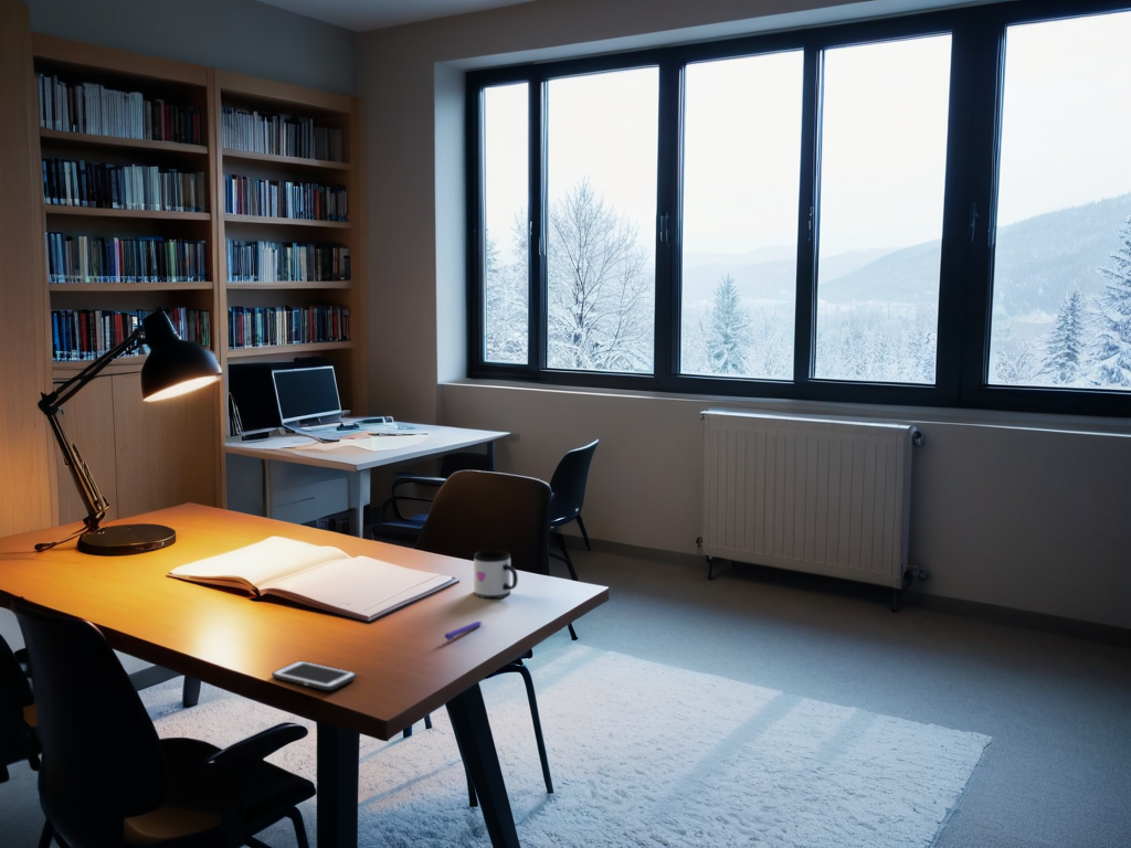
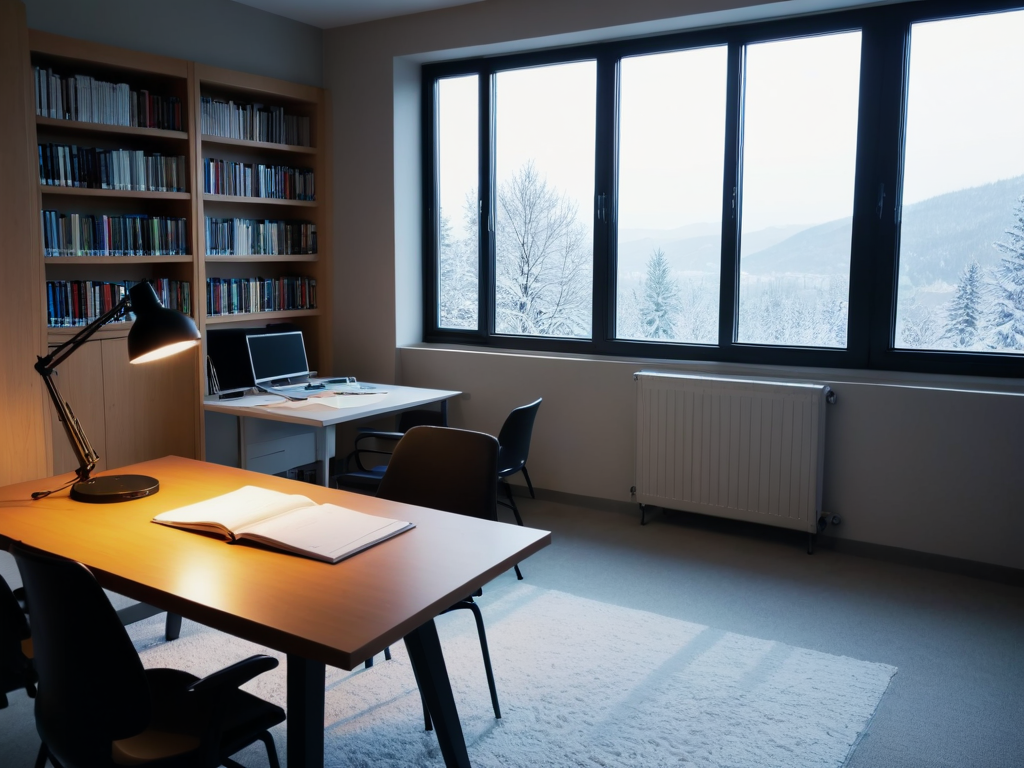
- mug (497, 574)
- pen (464, 628)
- cell phone (314, 675)
